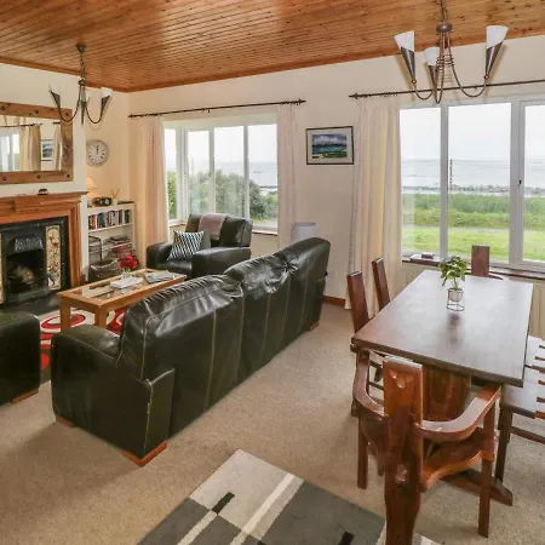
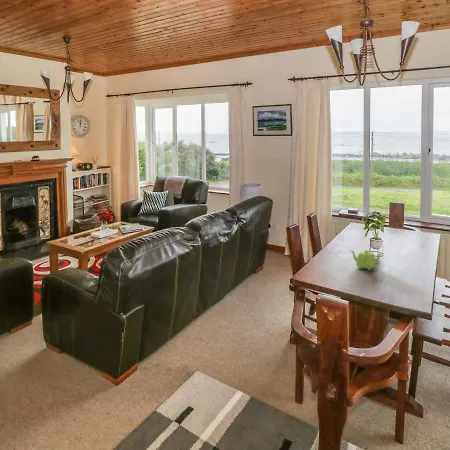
+ teapot (365, 259)
